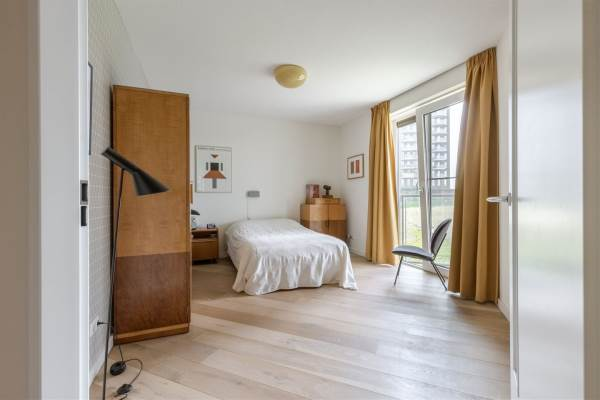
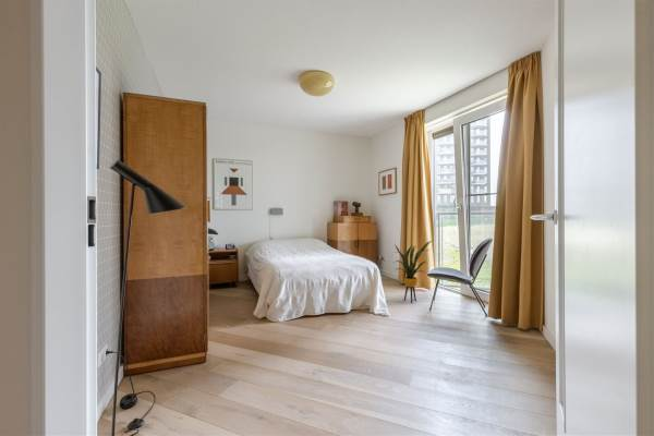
+ house plant (414, 270)
